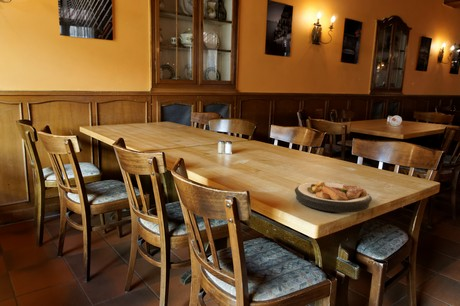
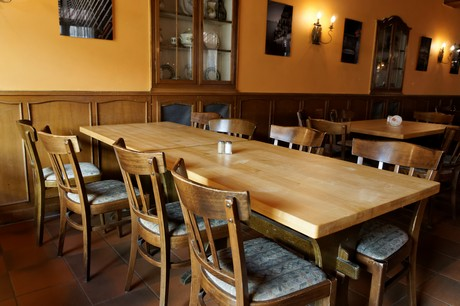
- plate (332, 192)
